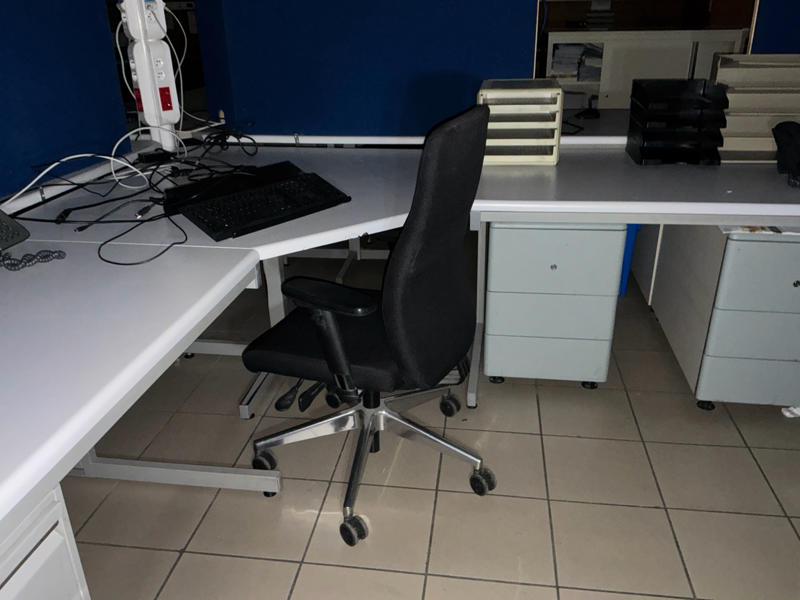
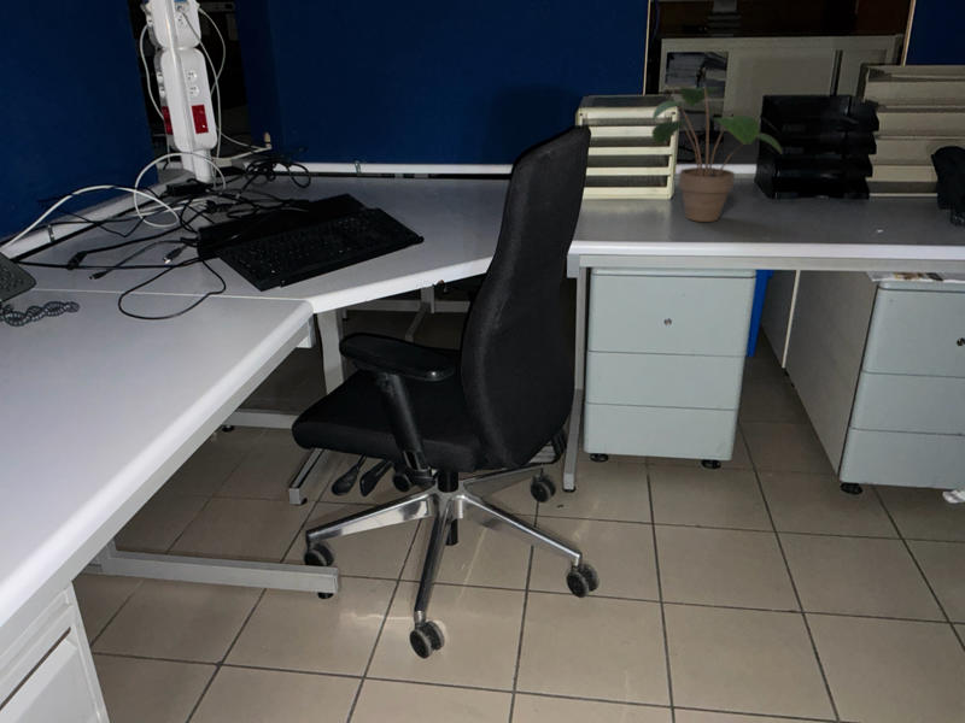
+ potted plant (708, 154)
